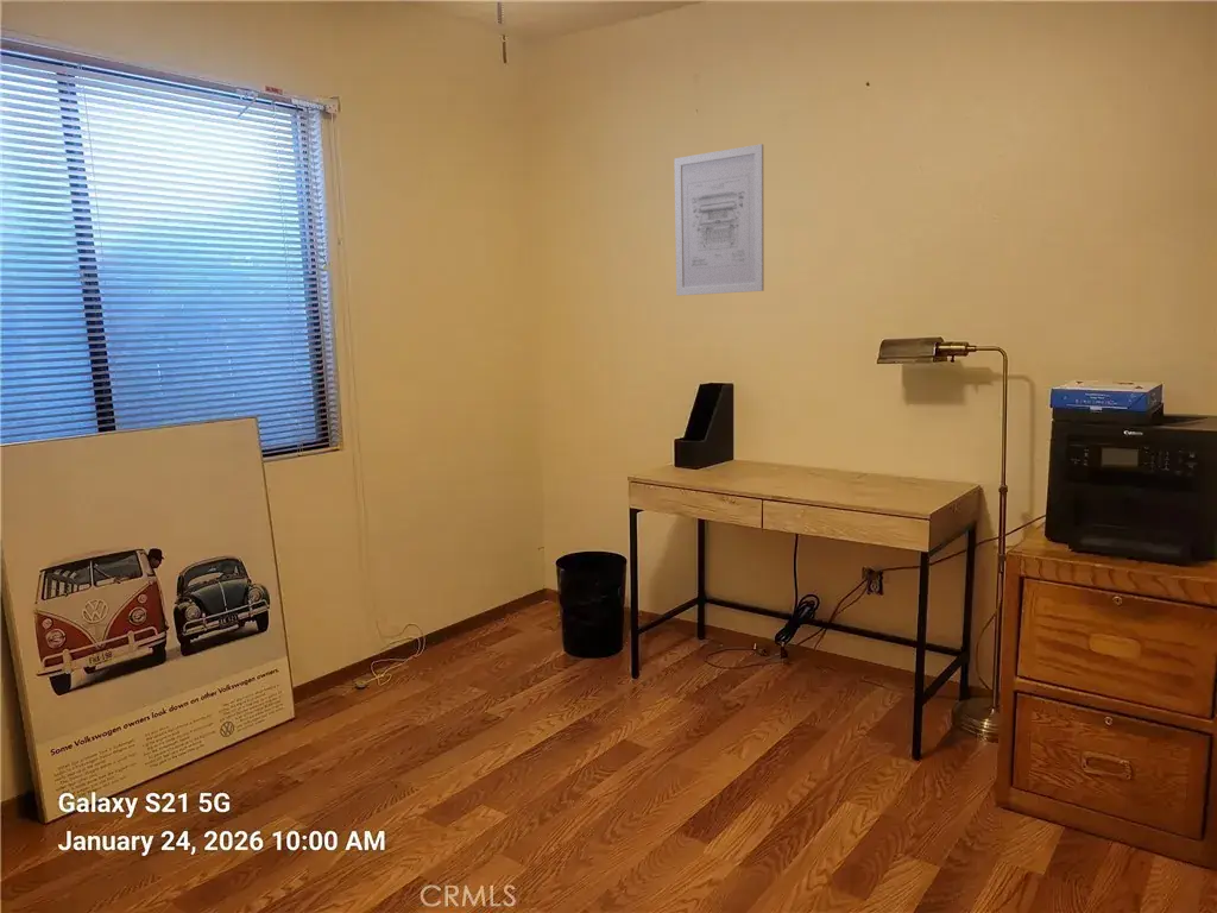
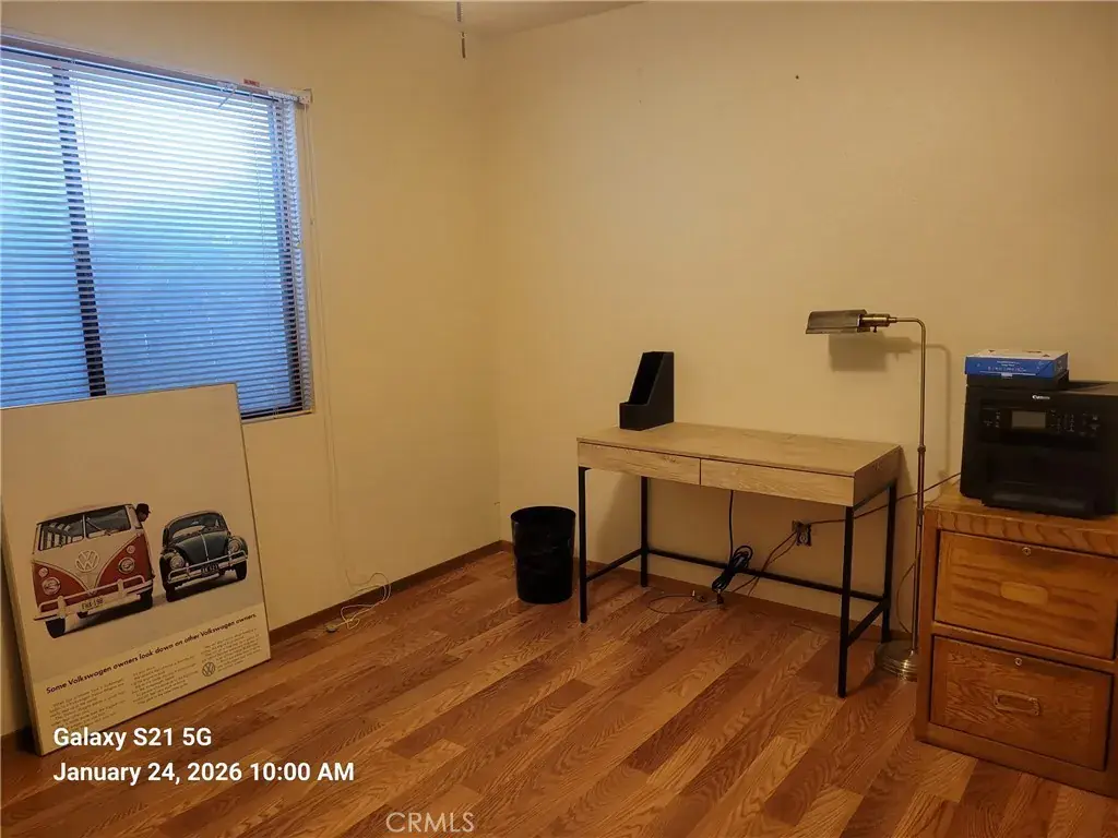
- wall art (718, 222)
